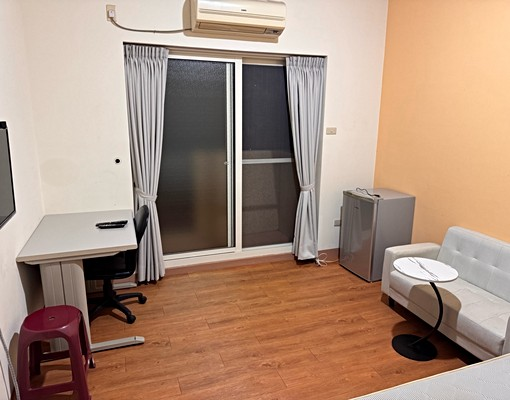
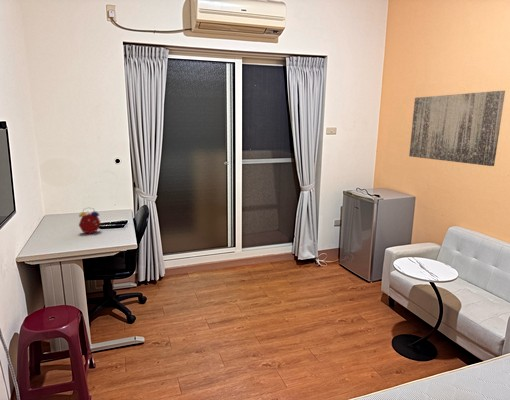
+ alarm clock (89, 220)
+ wall art (450, 128)
